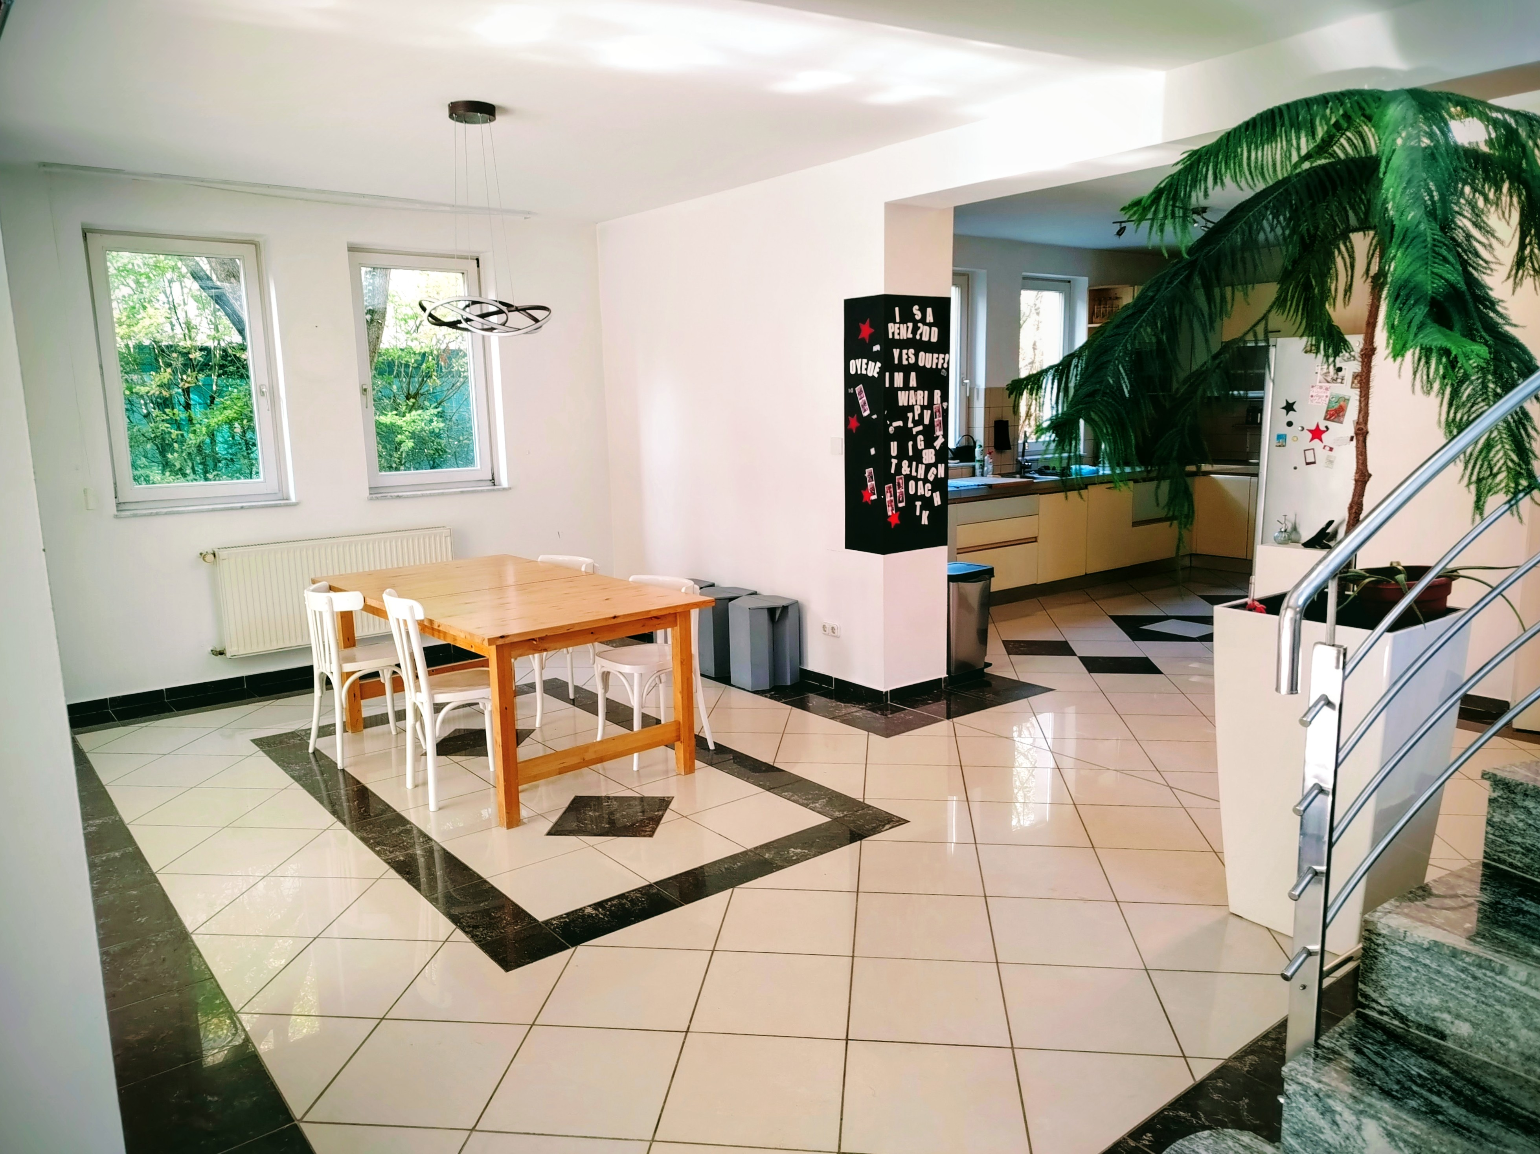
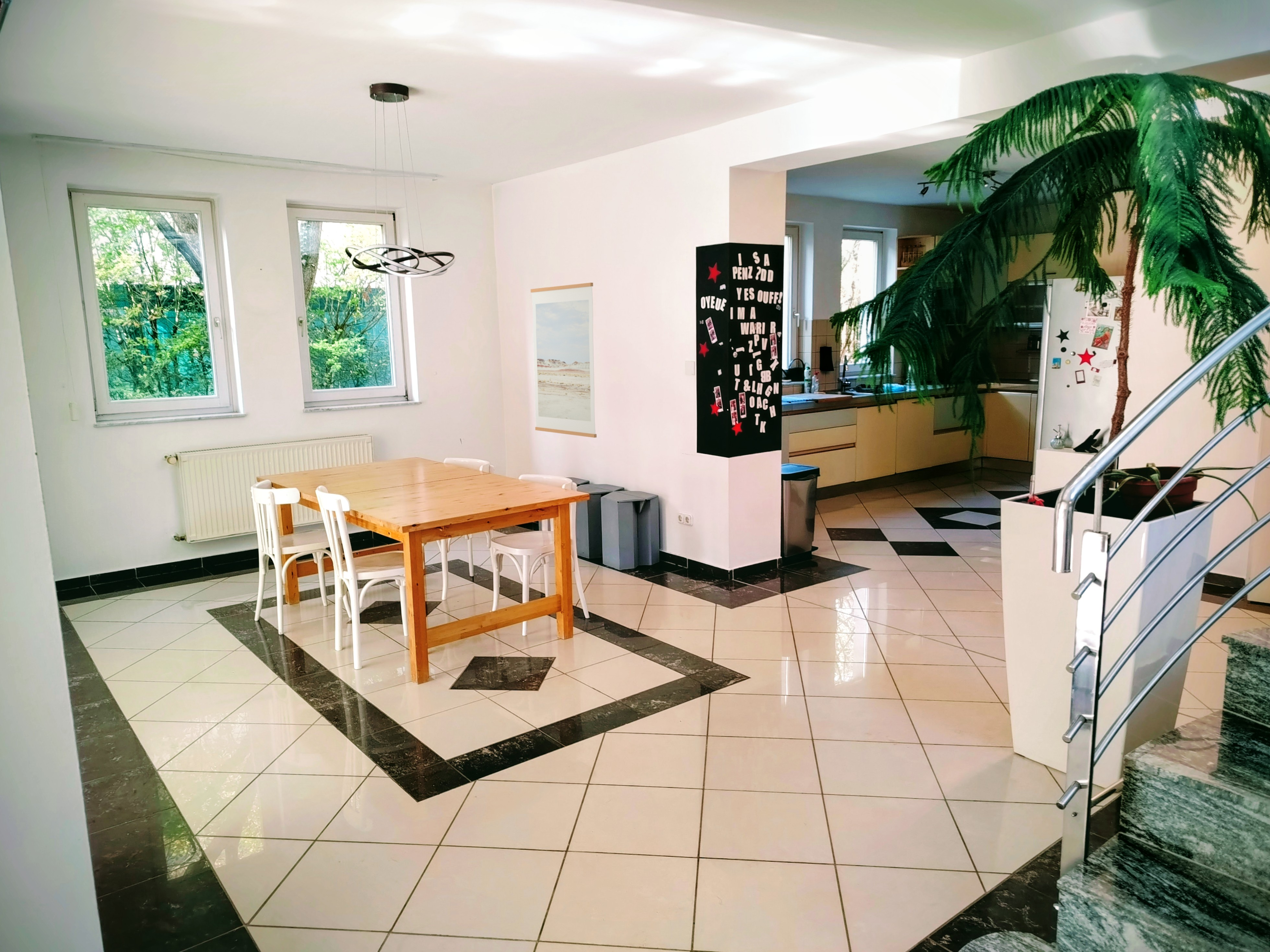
+ wall art (562, 361)
